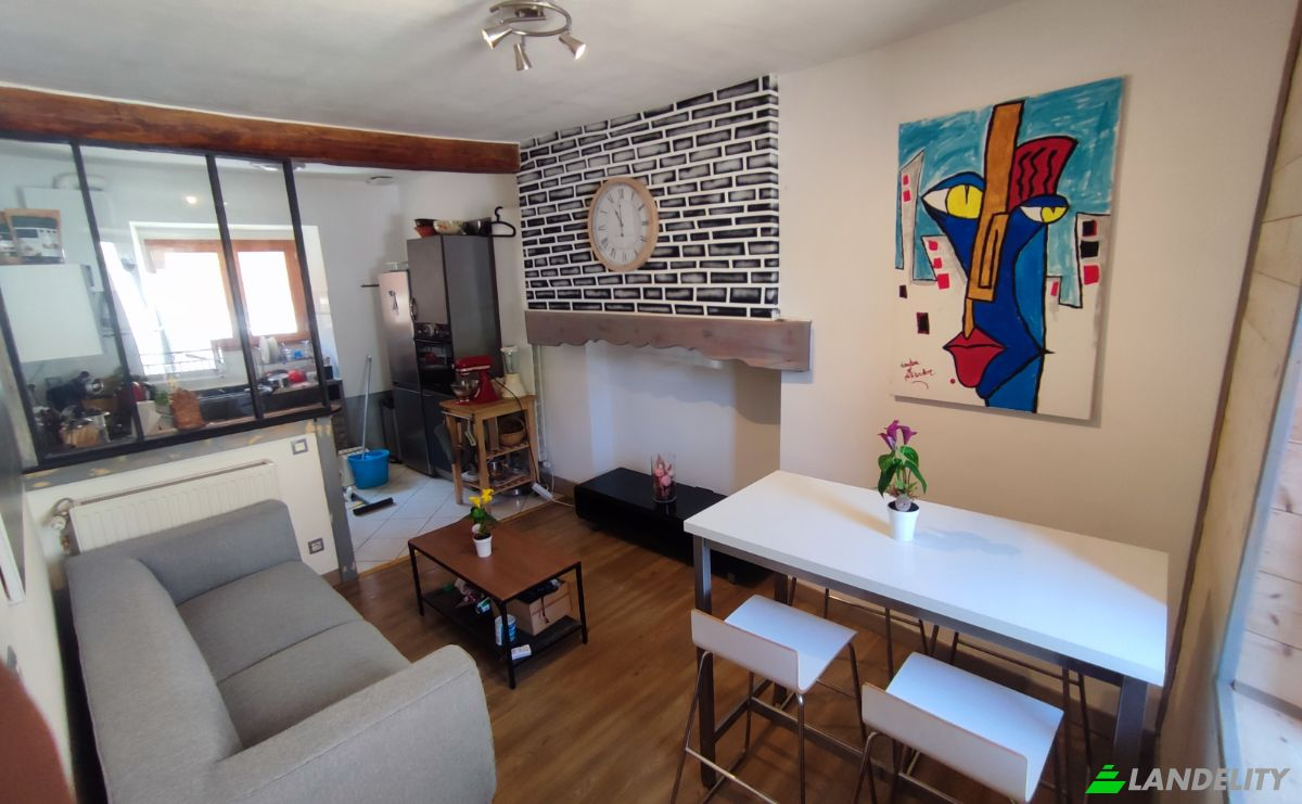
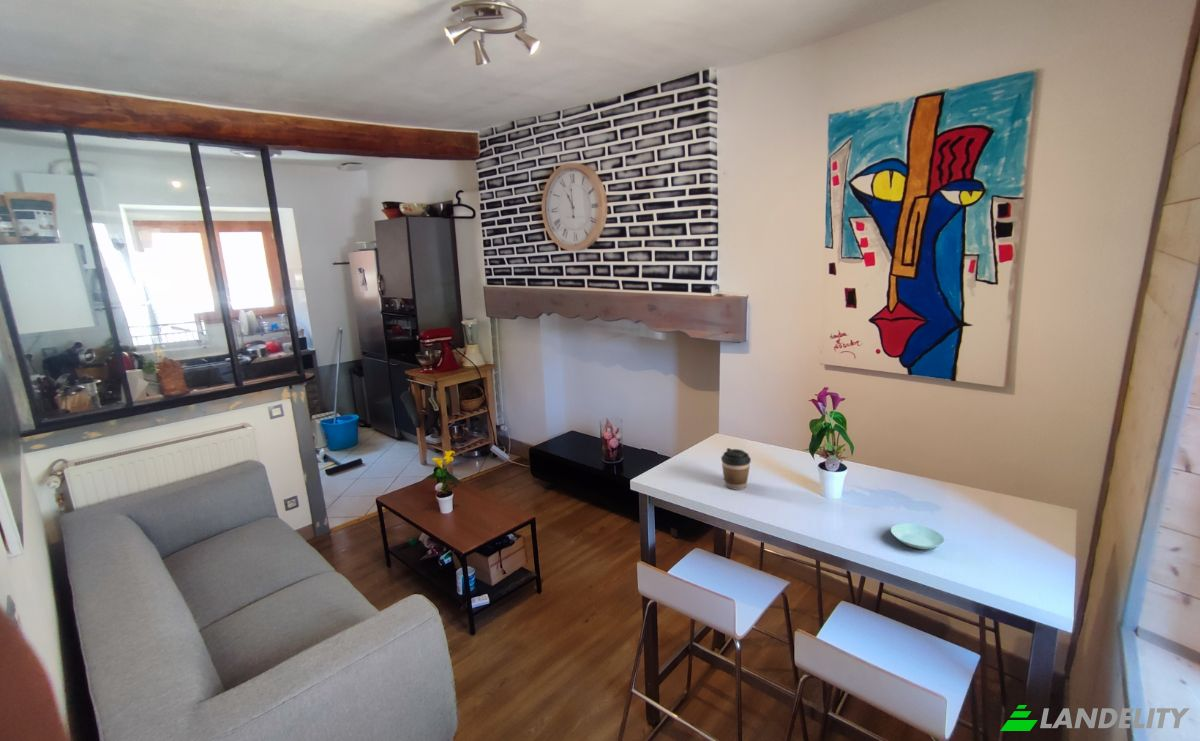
+ saucer (916, 538)
+ coffee cup (735, 467)
